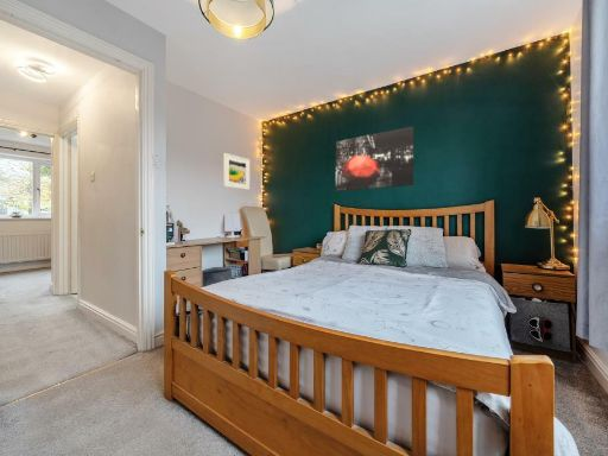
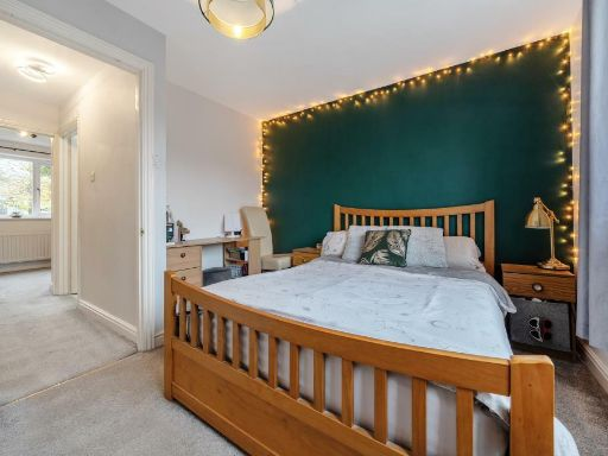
- wall art (370, 162)
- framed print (236, 172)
